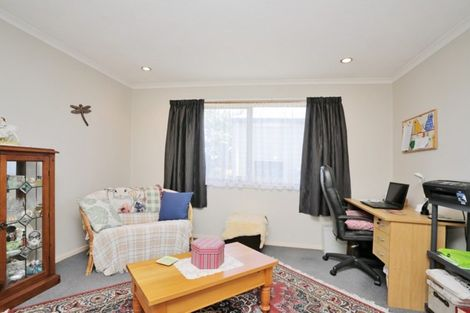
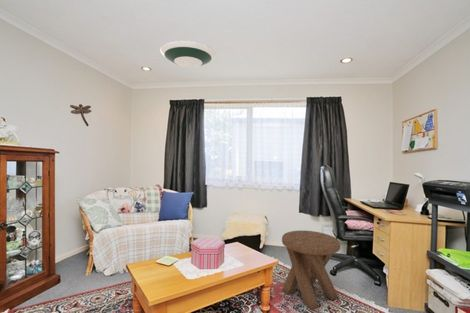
+ music stool (309, 266)
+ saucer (188, 60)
